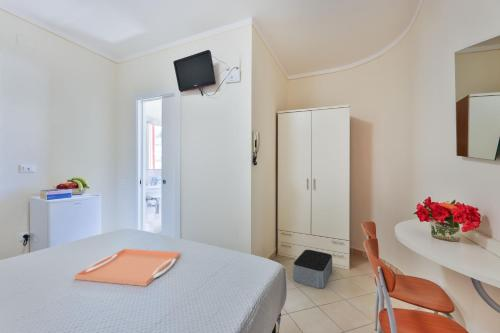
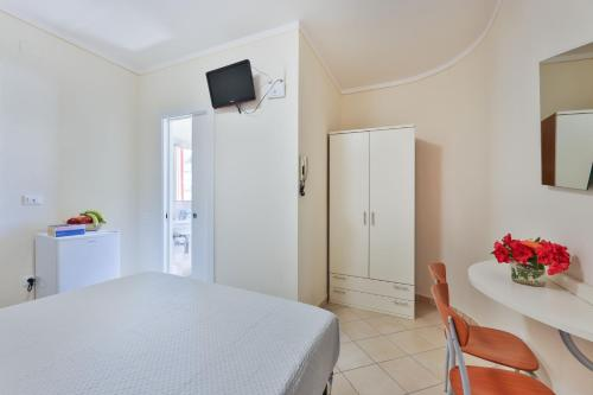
- storage bin (313, 266)
- serving tray (133, 264)
